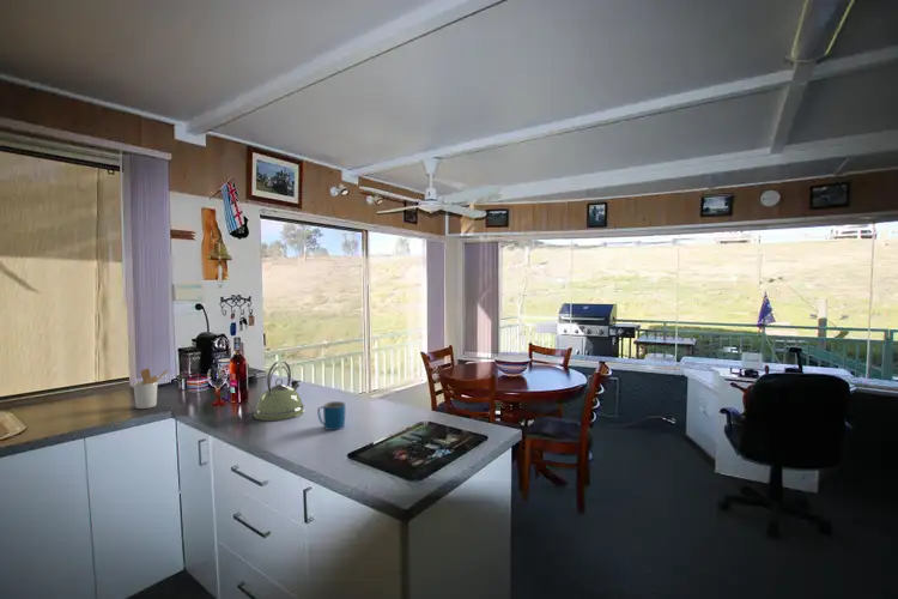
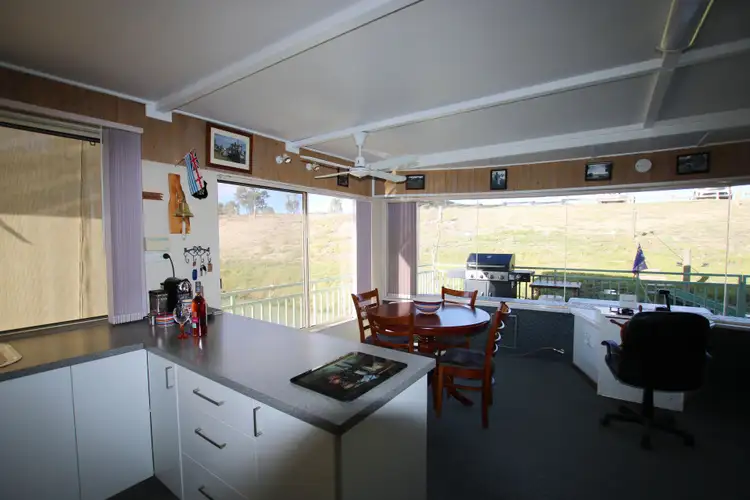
- utensil holder (152, 387)
- kettle (281, 386)
- mug (330, 415)
